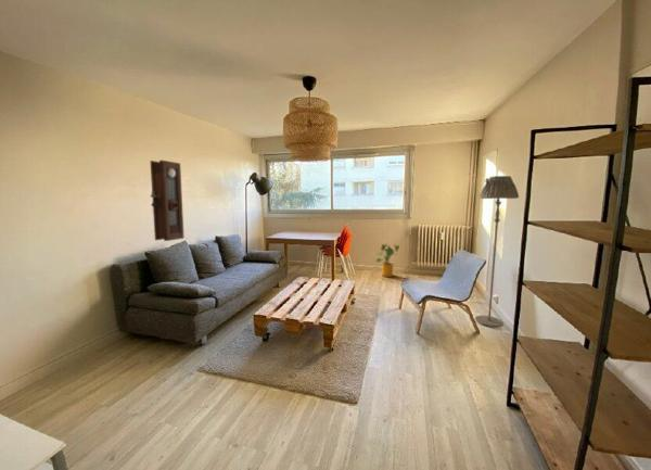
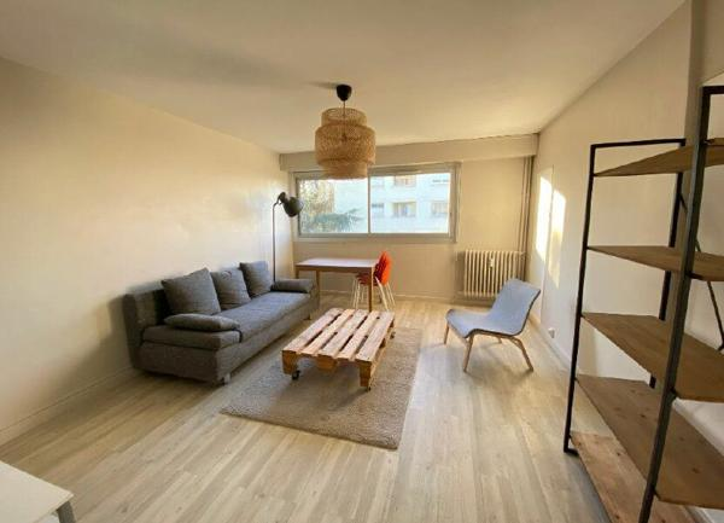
- pendulum clock (166, 201)
- floor lamp (494, 251)
- house plant (386, 259)
